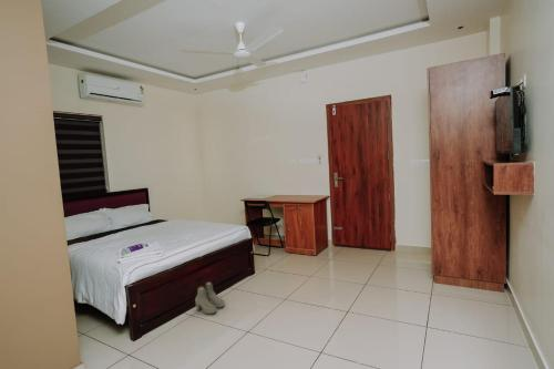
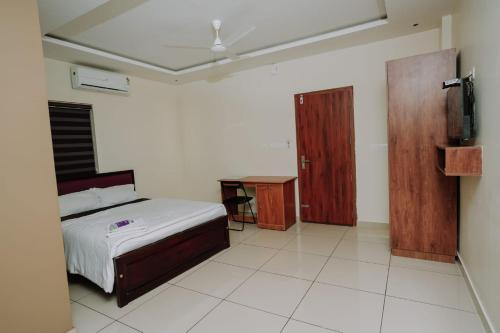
- boots (208, 296)
